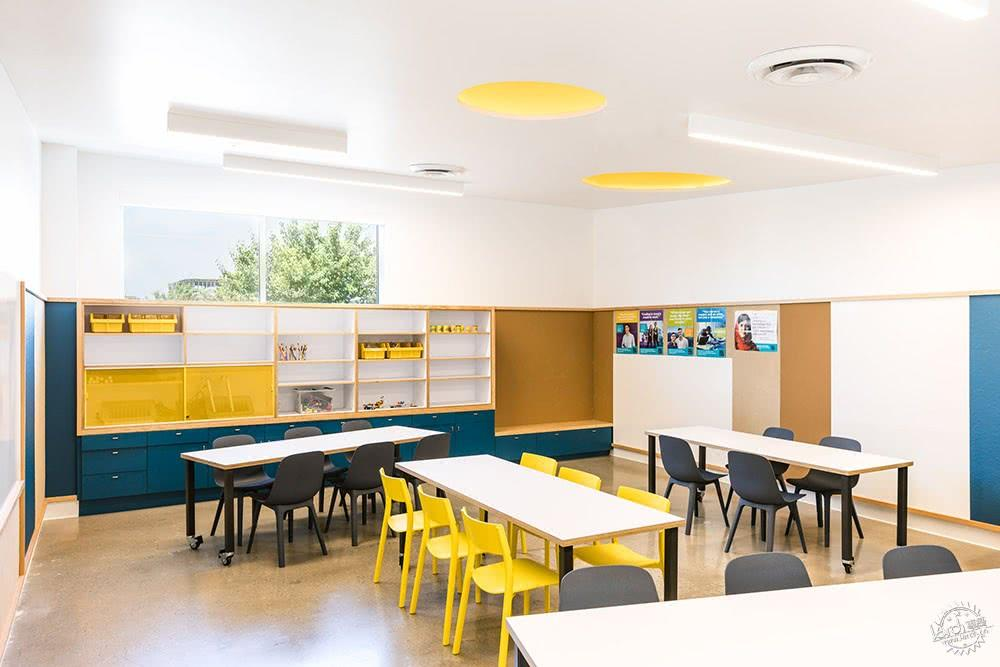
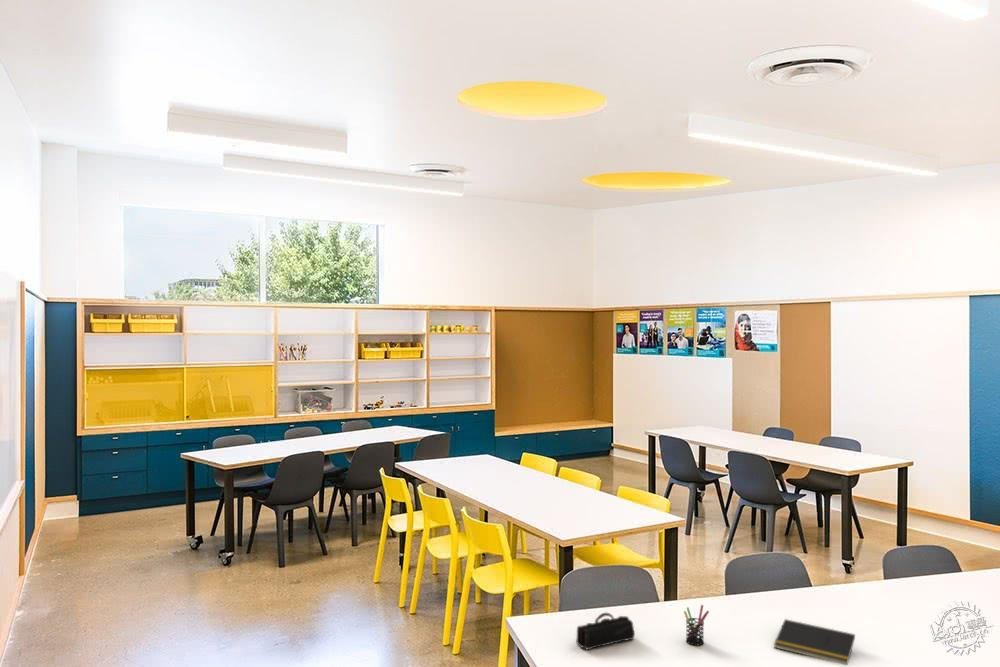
+ pen holder (694, 623)
+ notepad (814, 640)
+ pencil case (605, 626)
